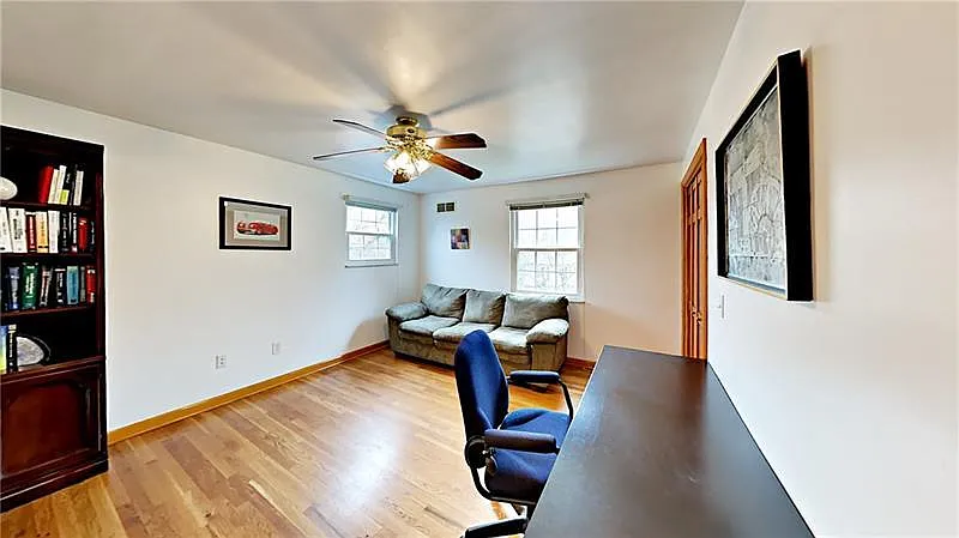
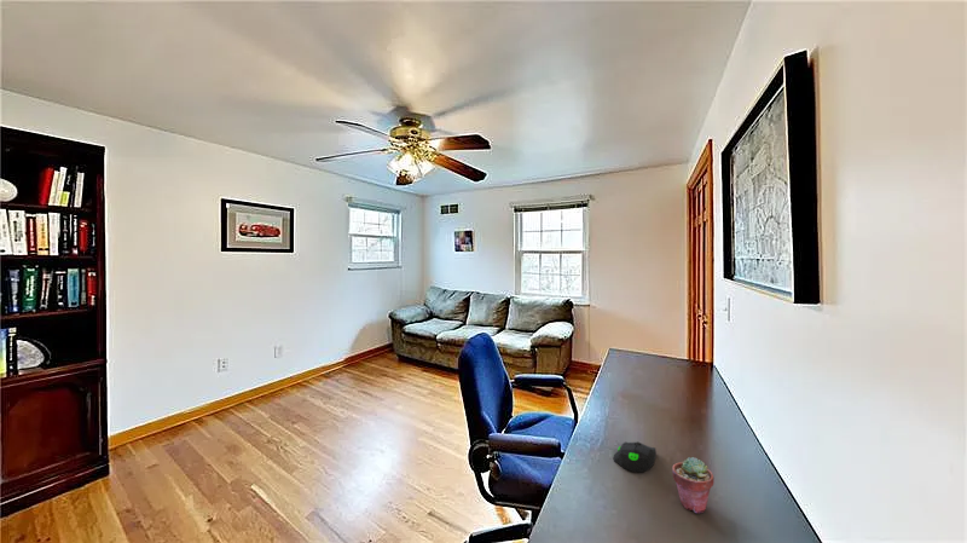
+ potted succulent (693, 480)
+ computer mouse (633, 451)
